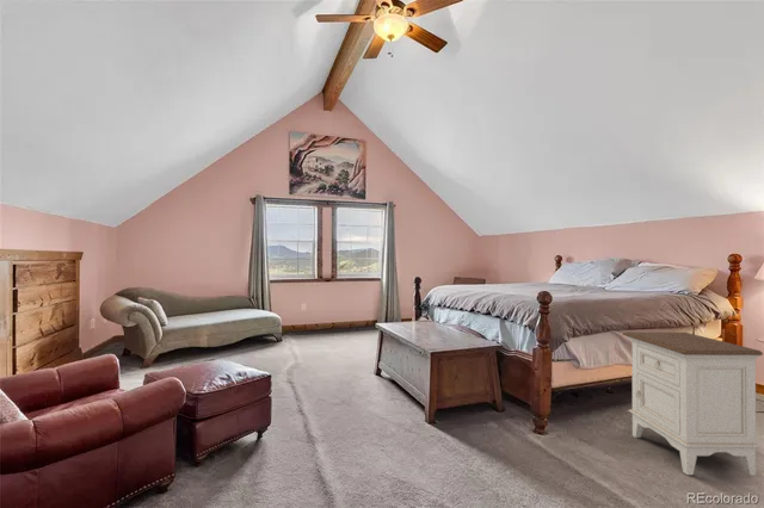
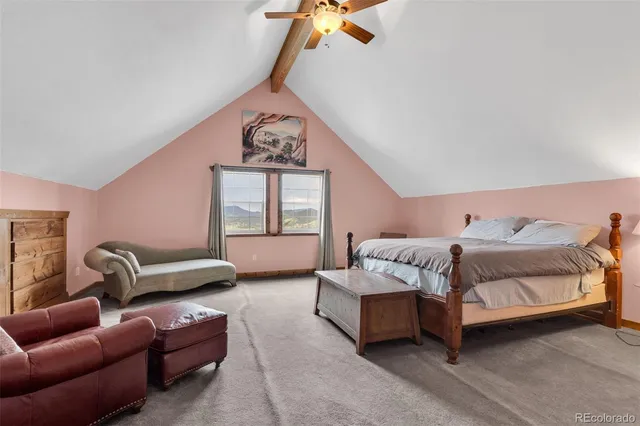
- nightstand (684, 396)
